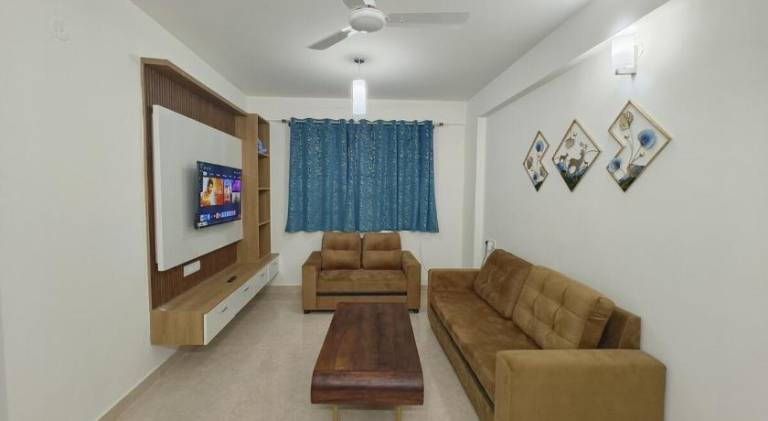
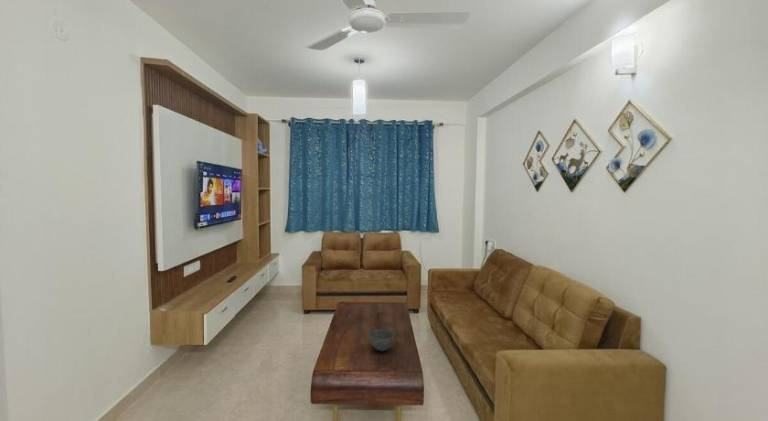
+ bowl (381, 341)
